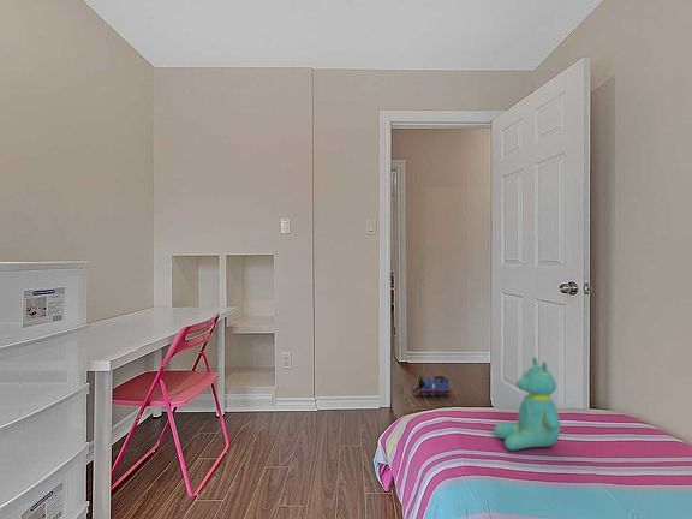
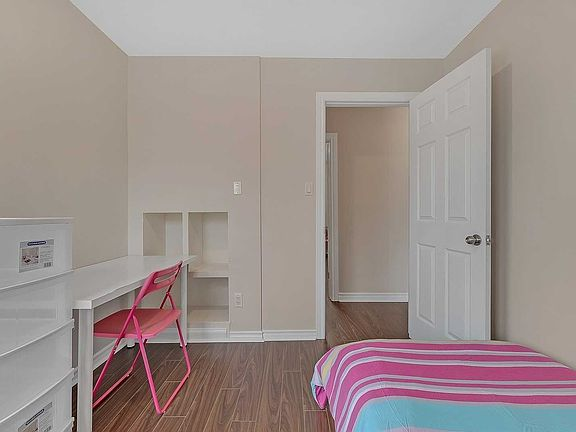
- teddy bear (526, 401)
- toy train (431, 386)
